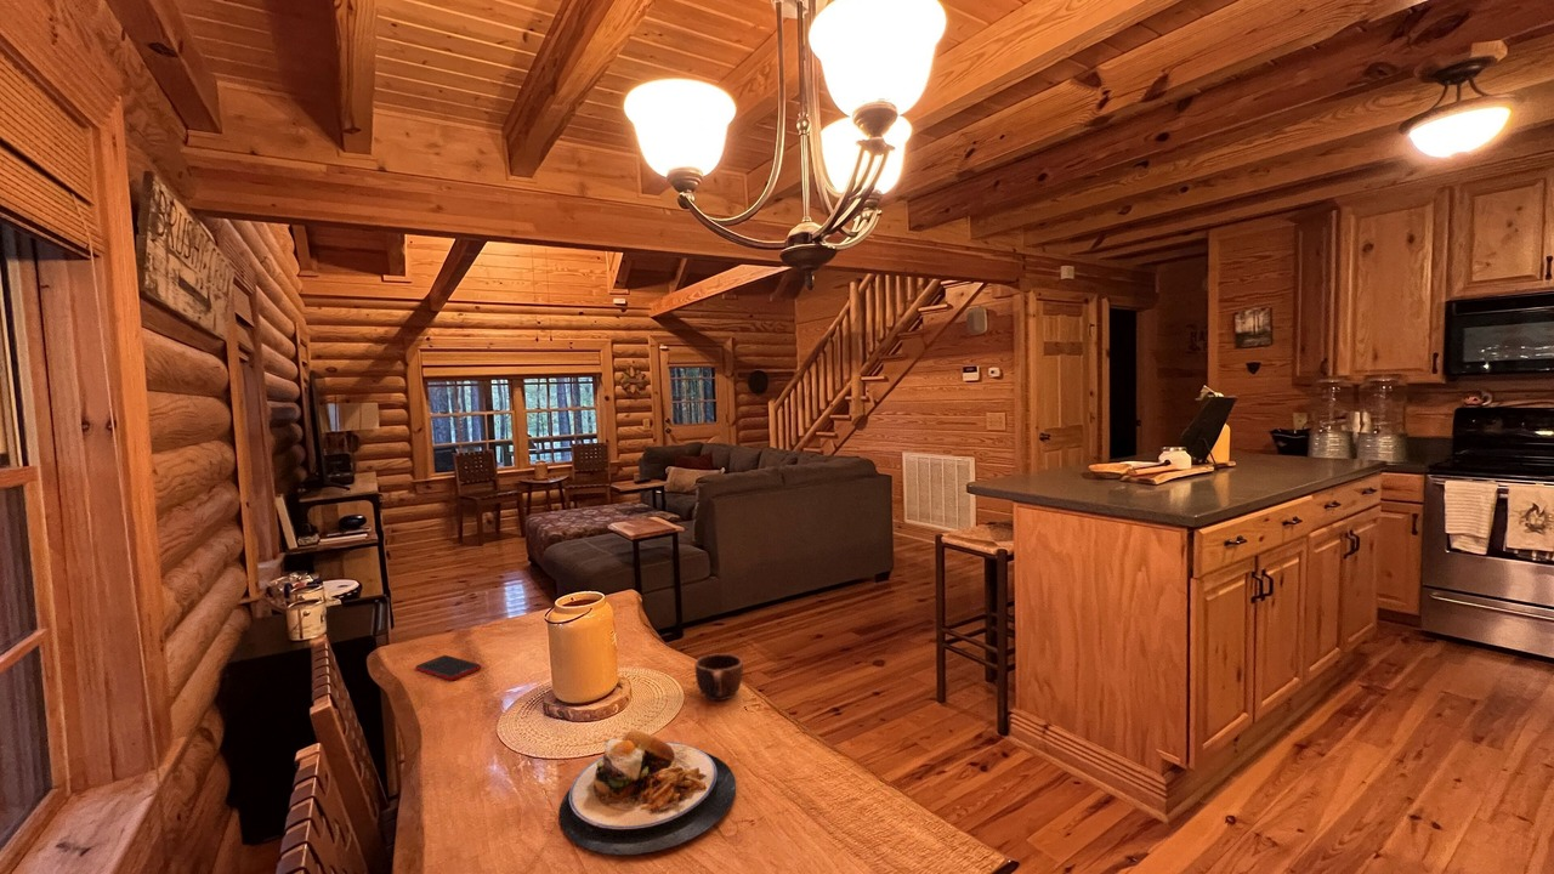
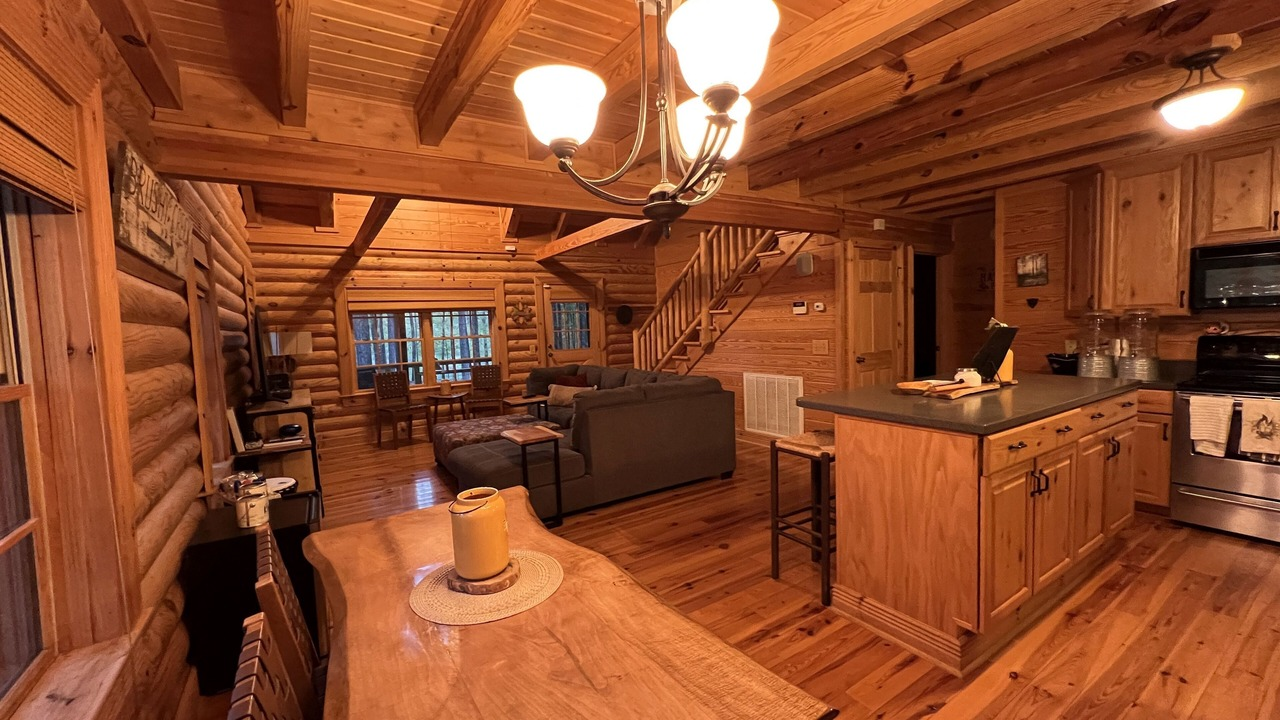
- plate (648, 771)
- mug (721, 679)
- cell phone (448, 668)
